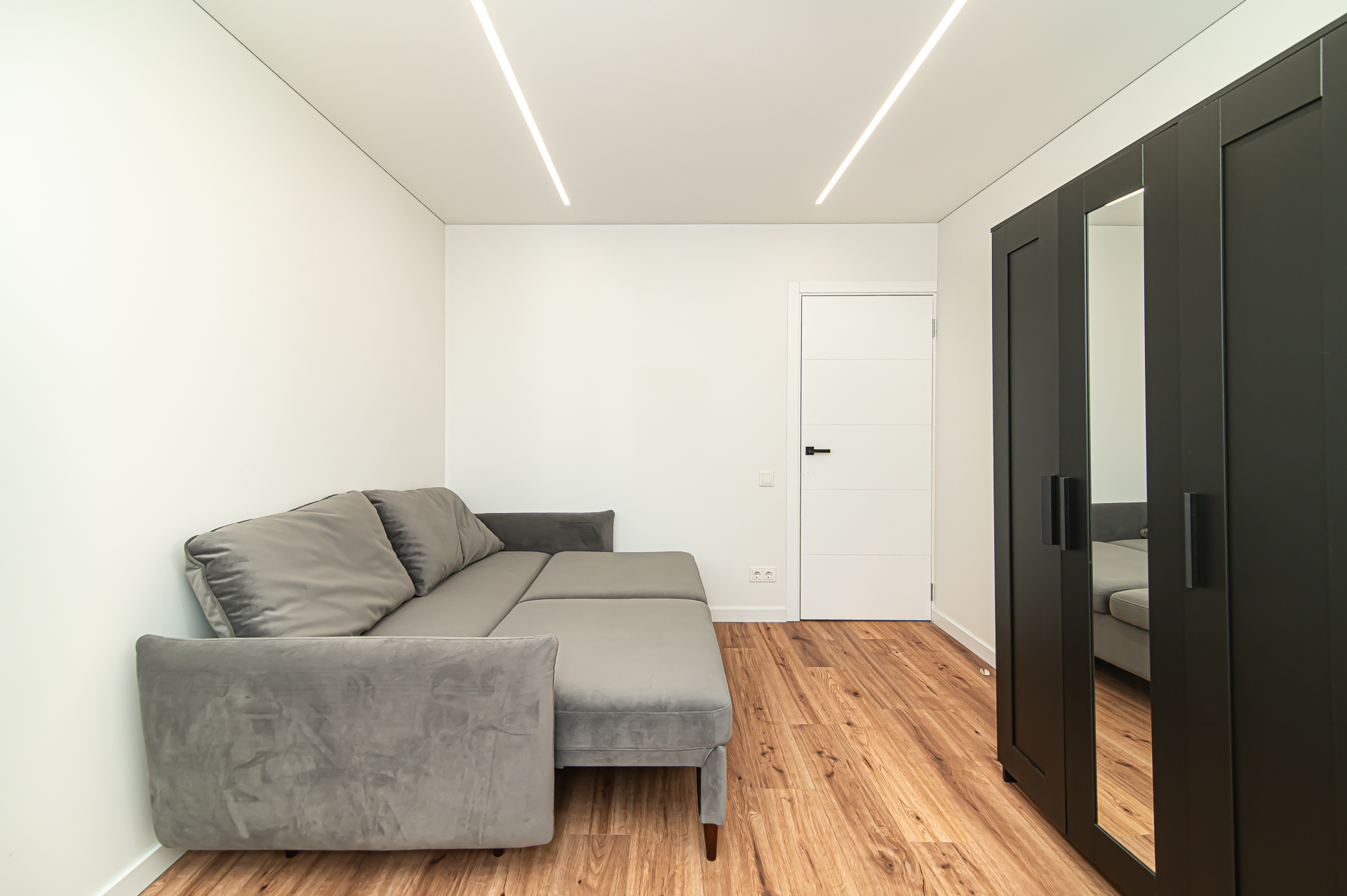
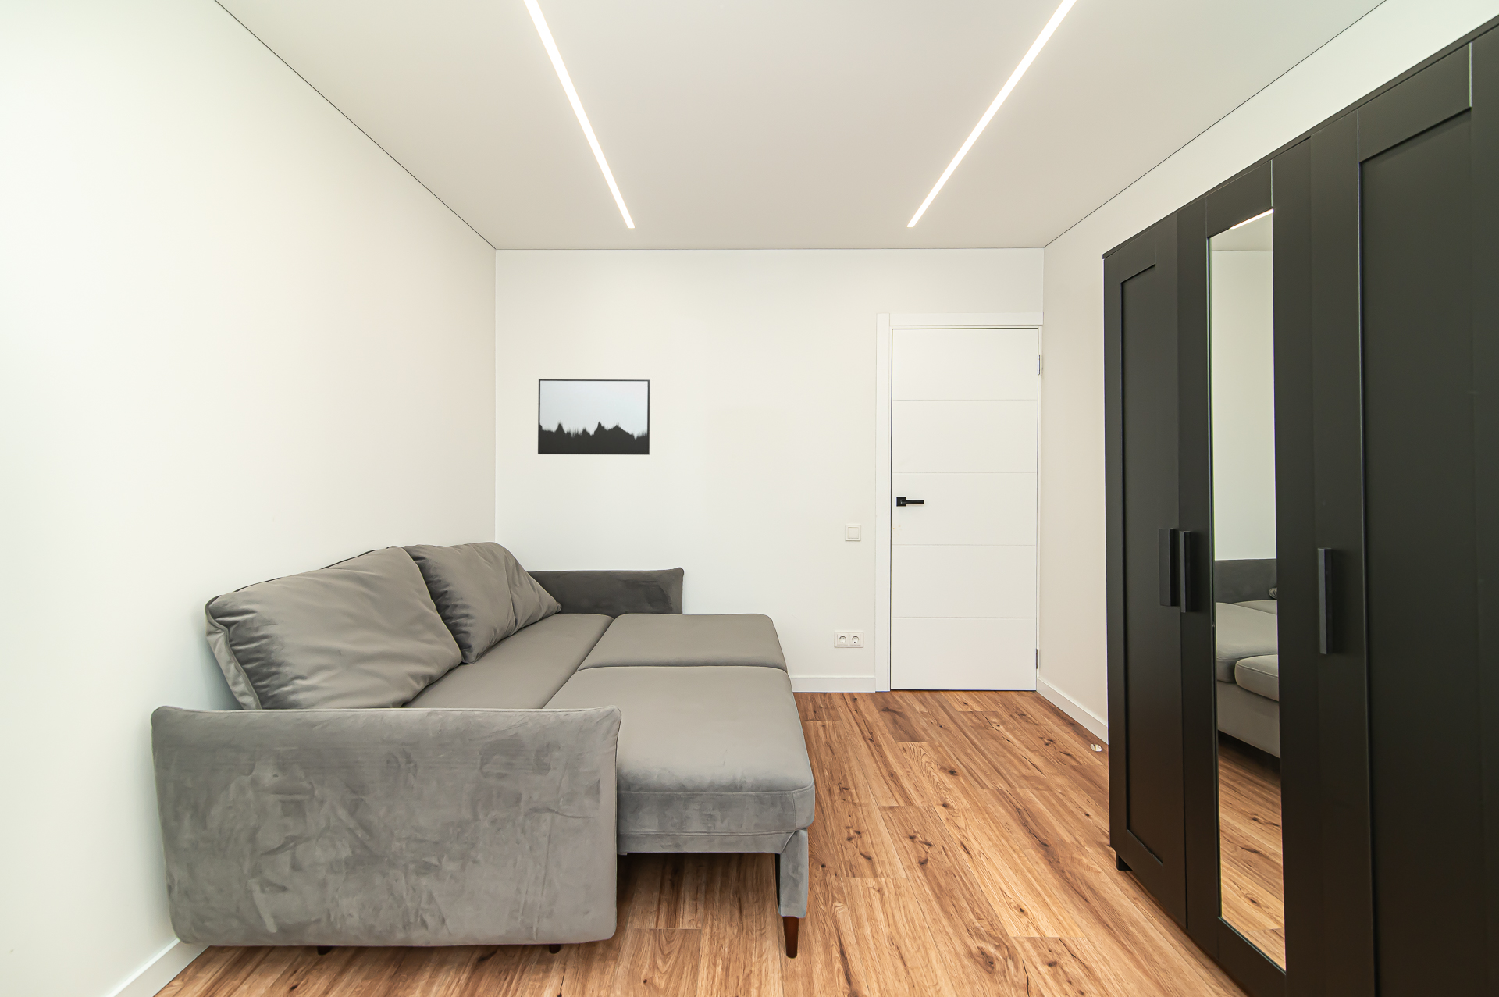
+ wall art (594, 417)
